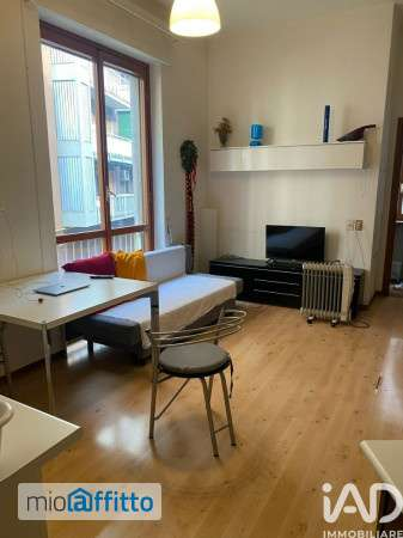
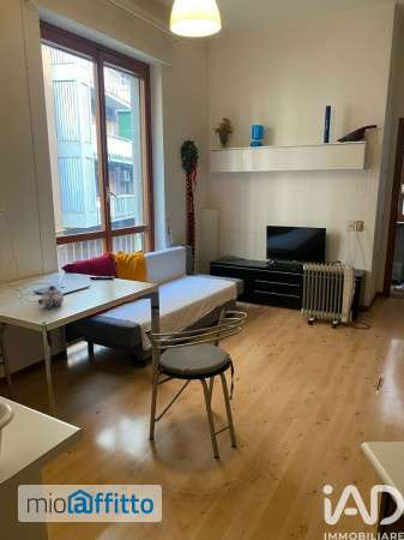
+ teapot (52, 295)
